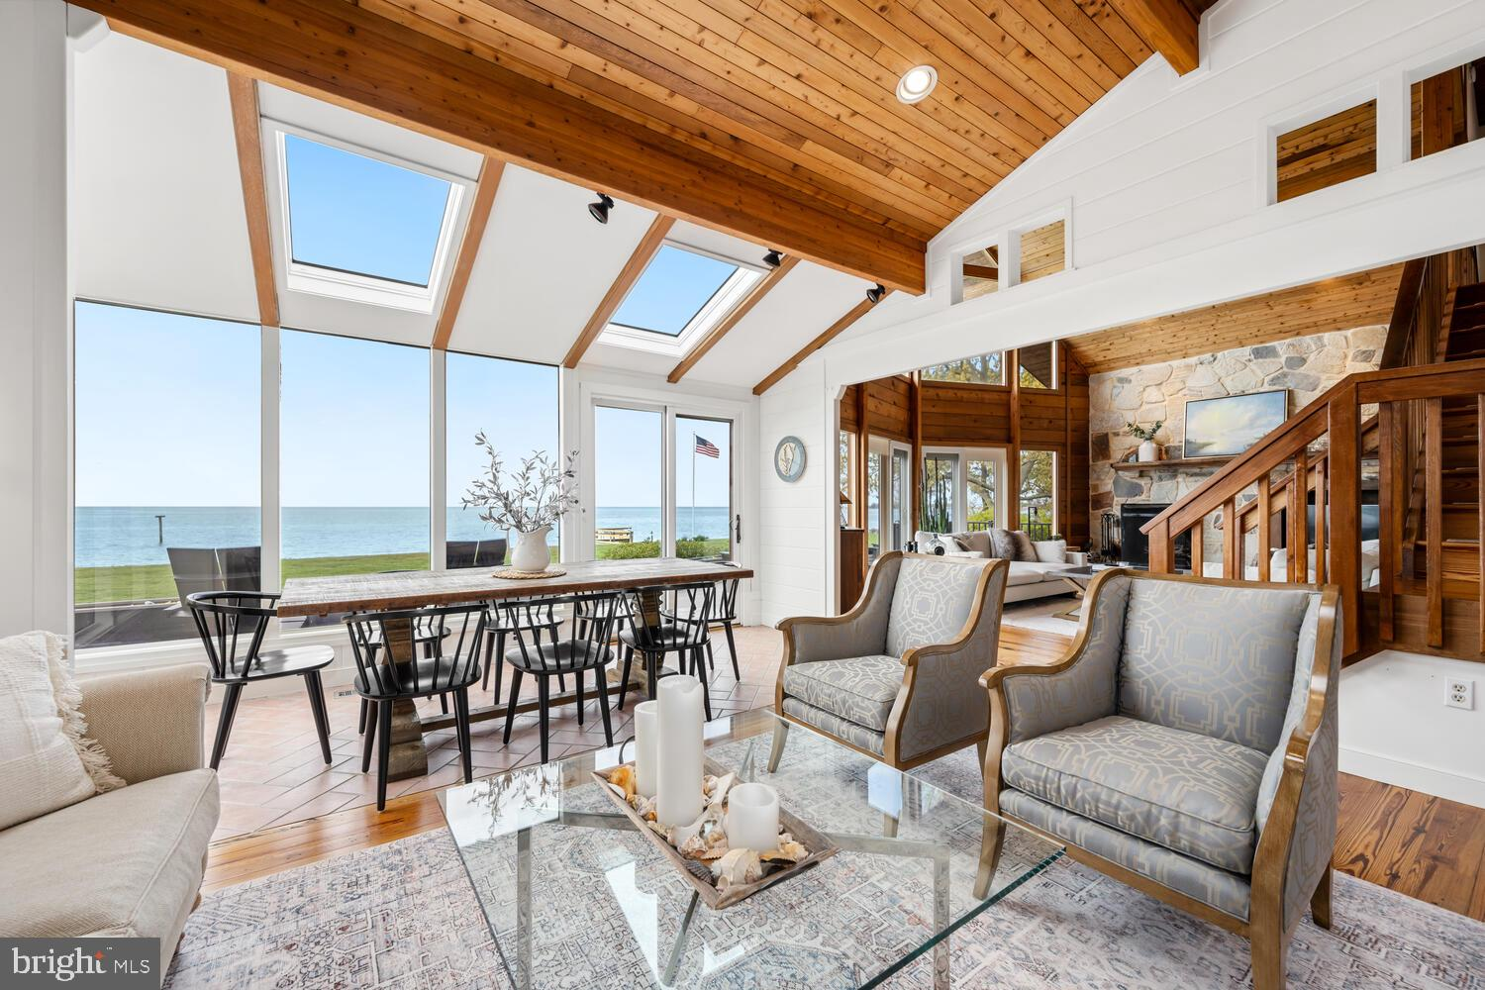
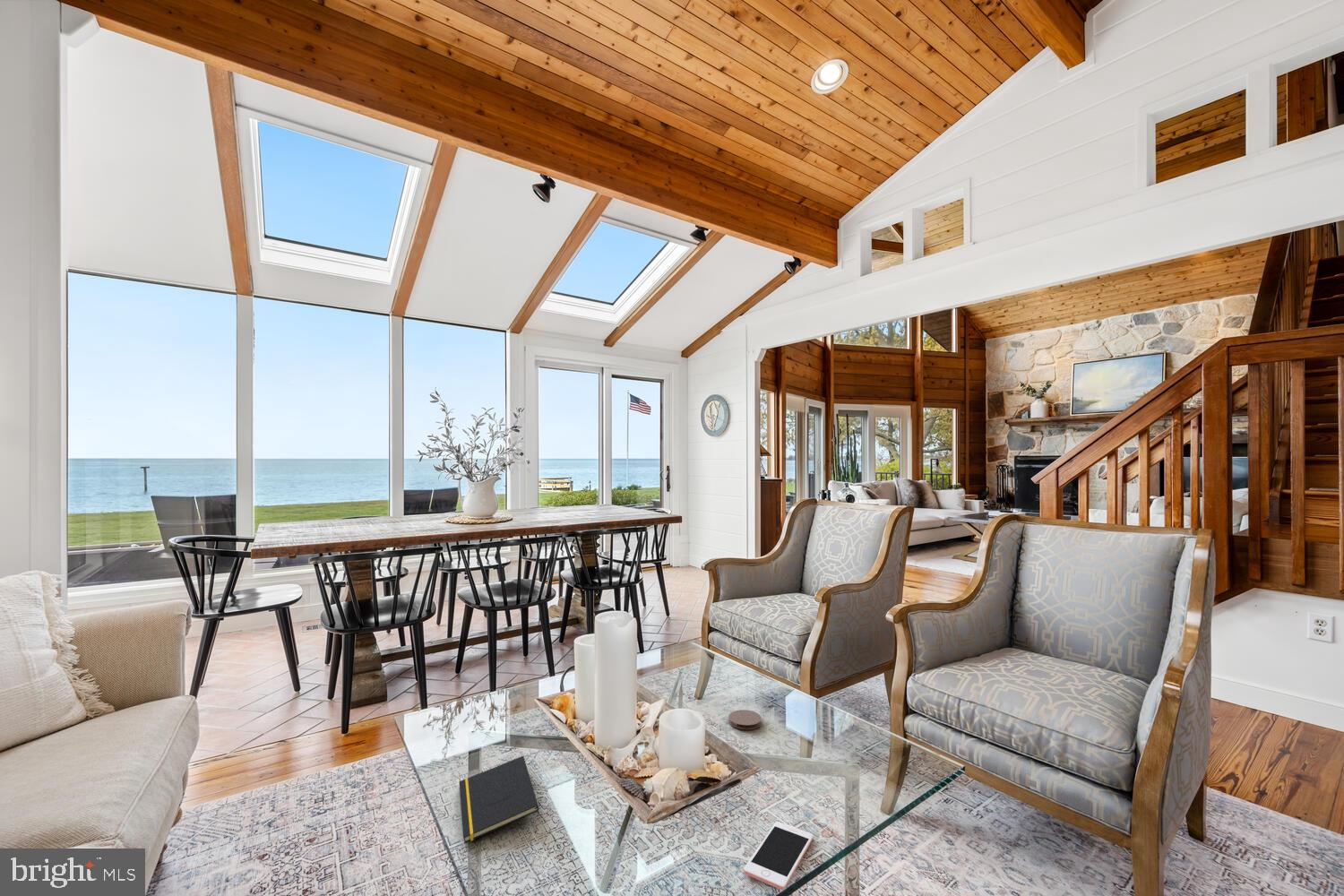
+ coaster (745, 719)
+ notepad (496, 795)
+ cell phone (780, 853)
